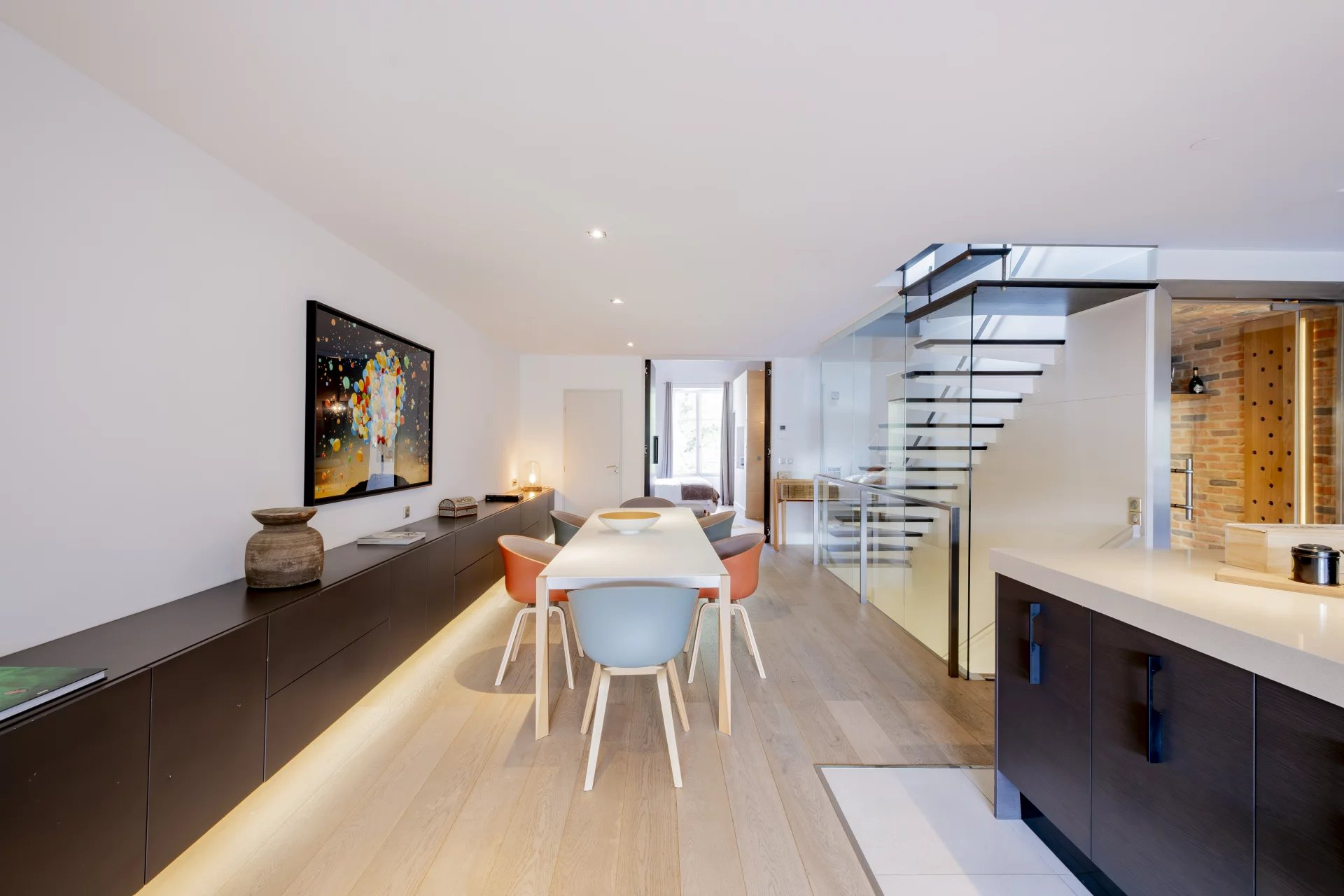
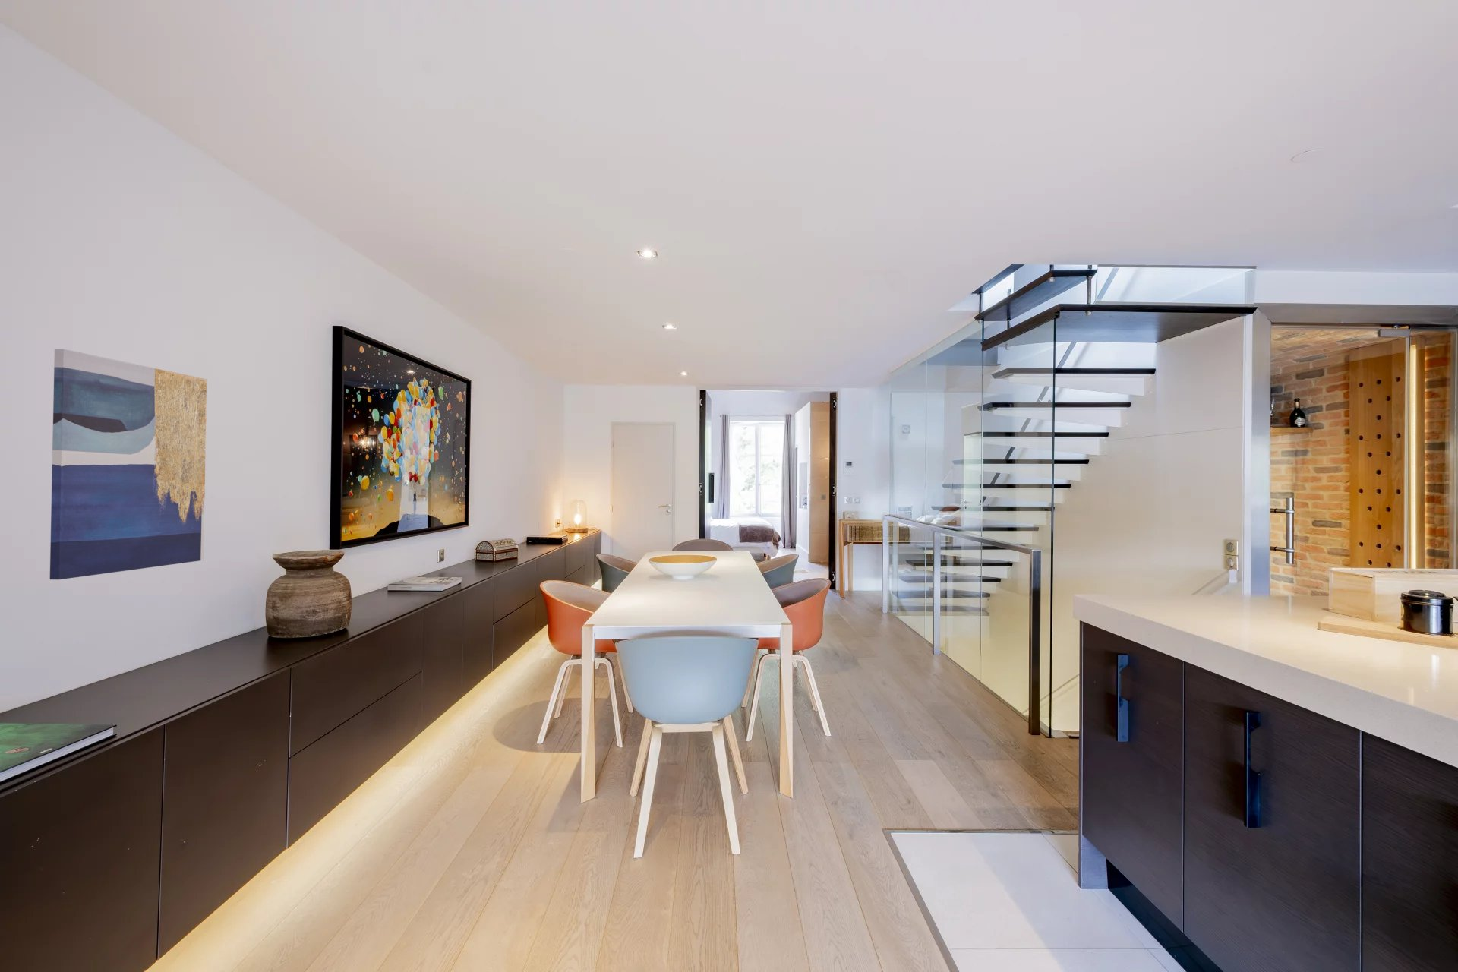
+ wall art (138, 466)
